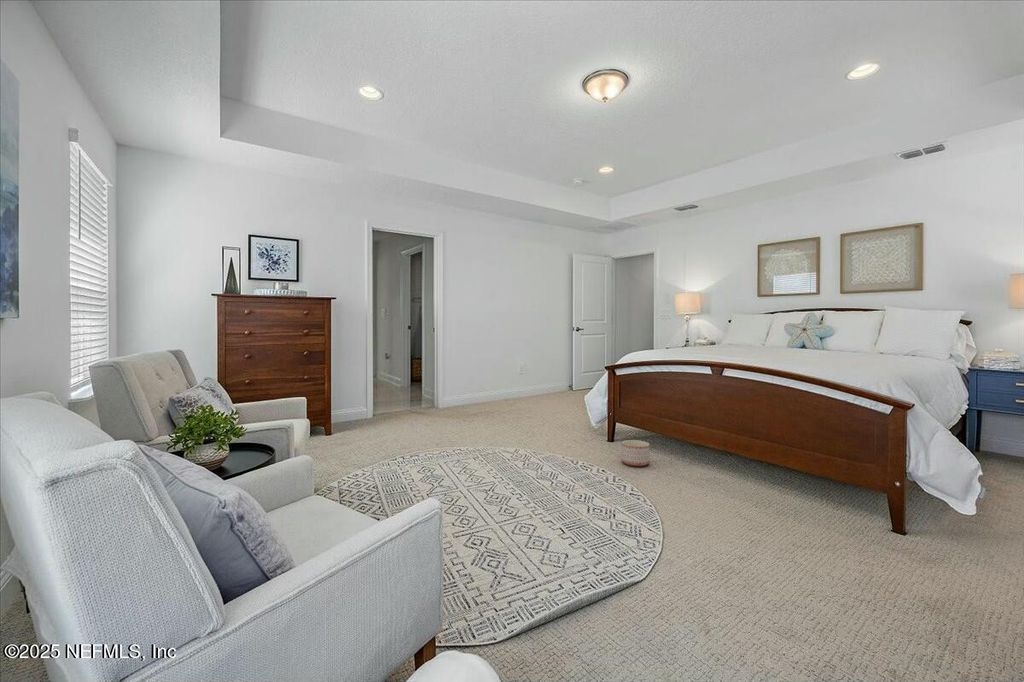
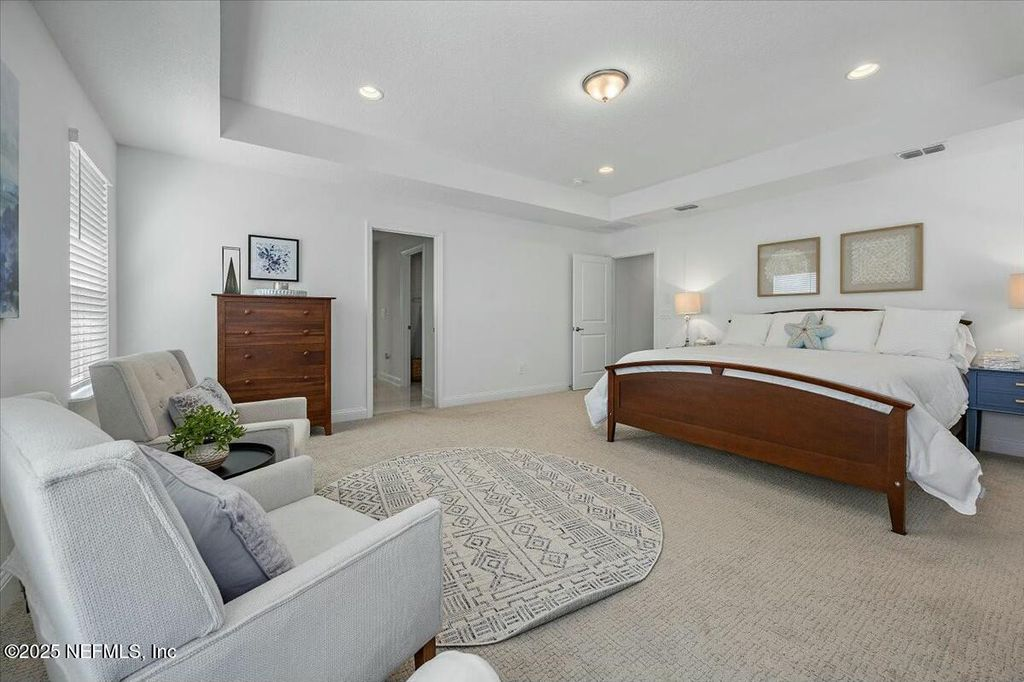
- planter (635, 453)
